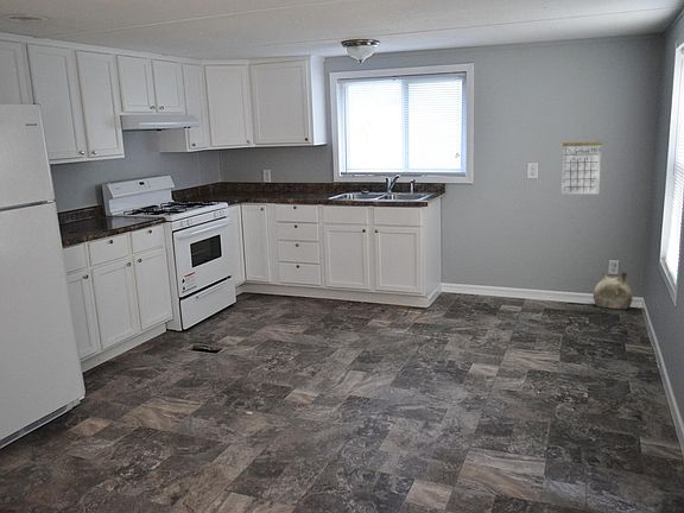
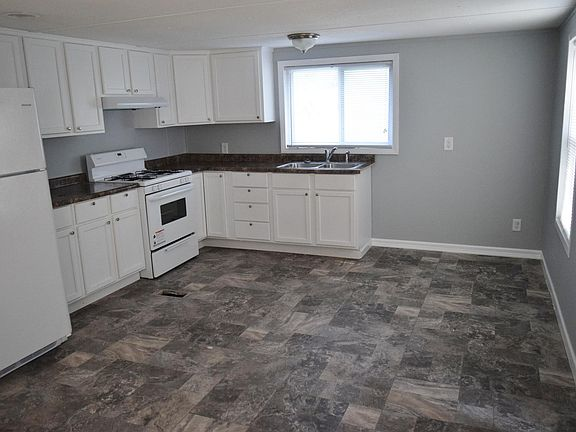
- calendar (581, 162)
- ceramic jug (613, 289)
